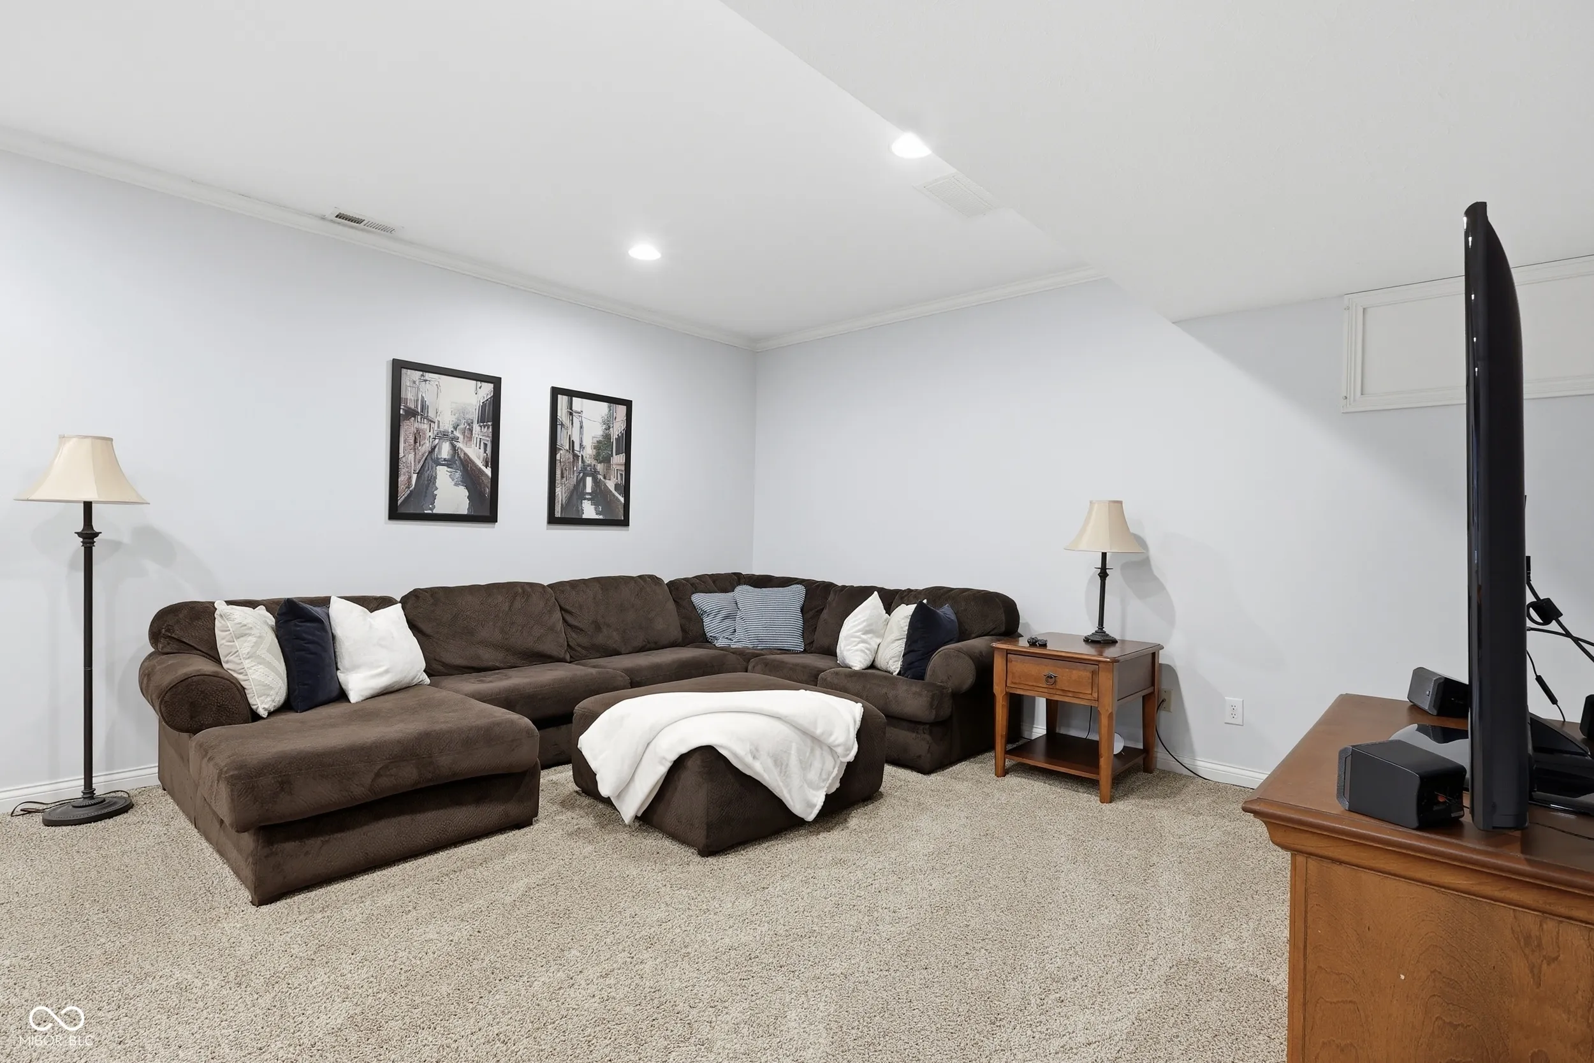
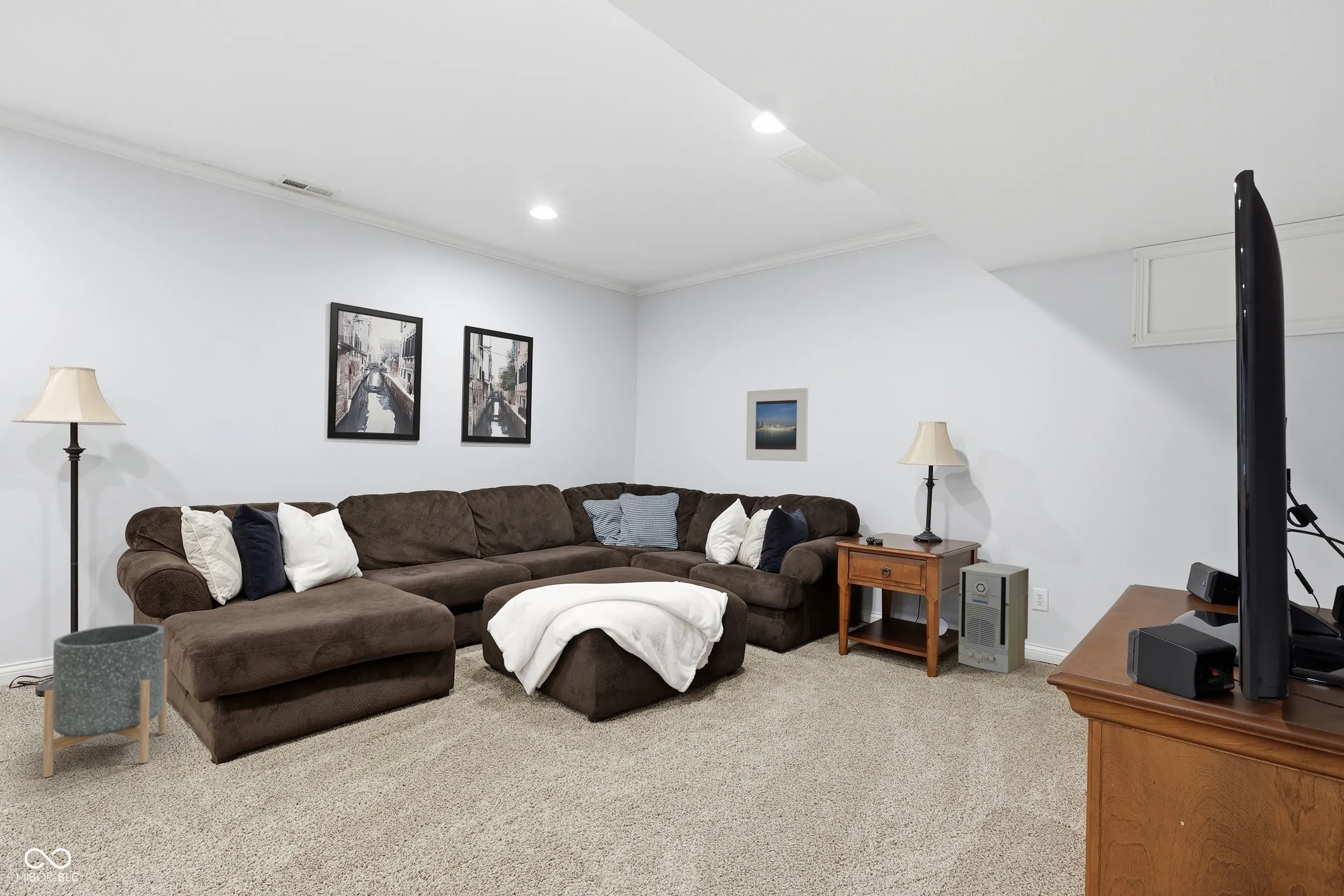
+ air purifier (993, 615)
+ planter (110, 694)
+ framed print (776, 425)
